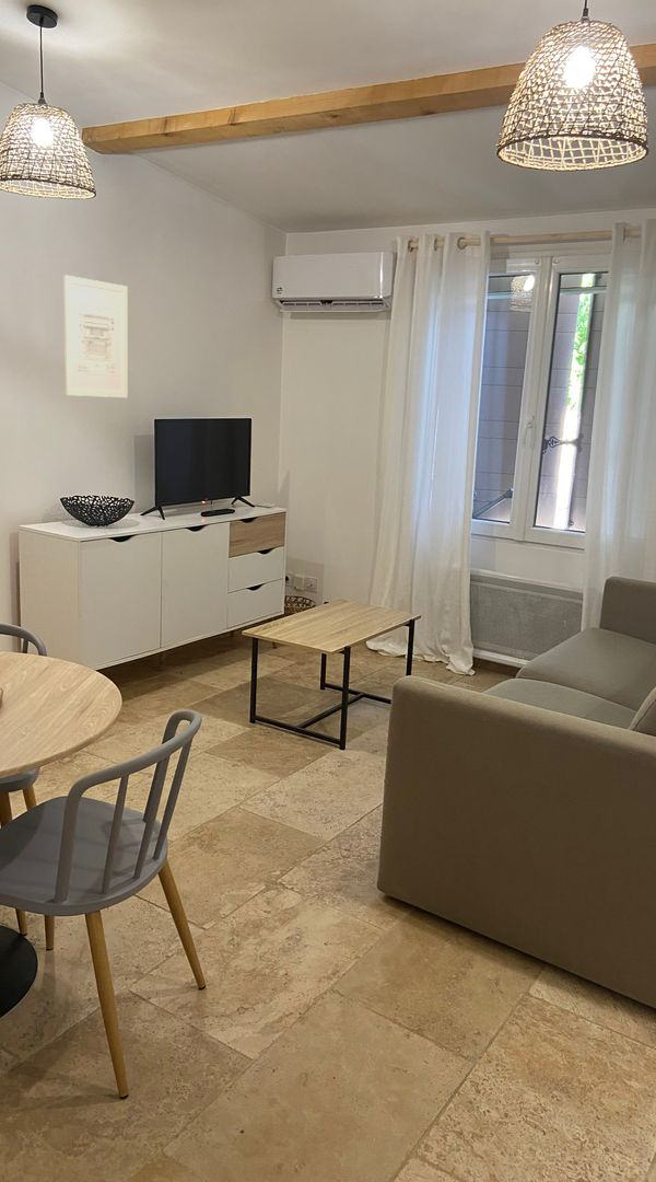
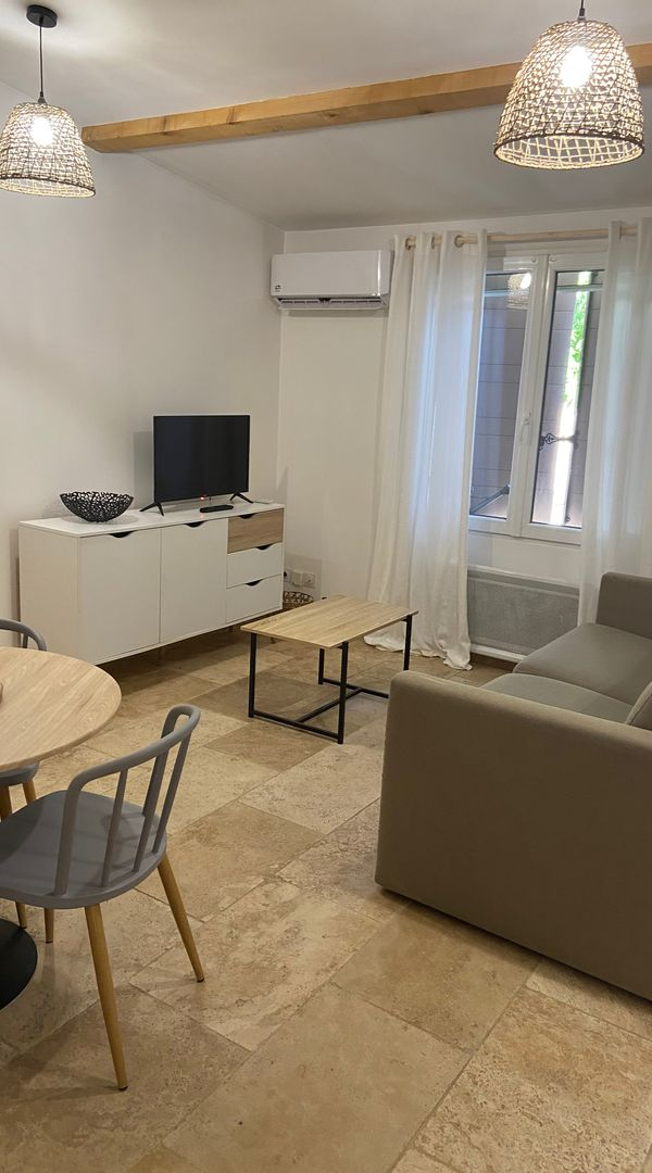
- wall art (96, 339)
